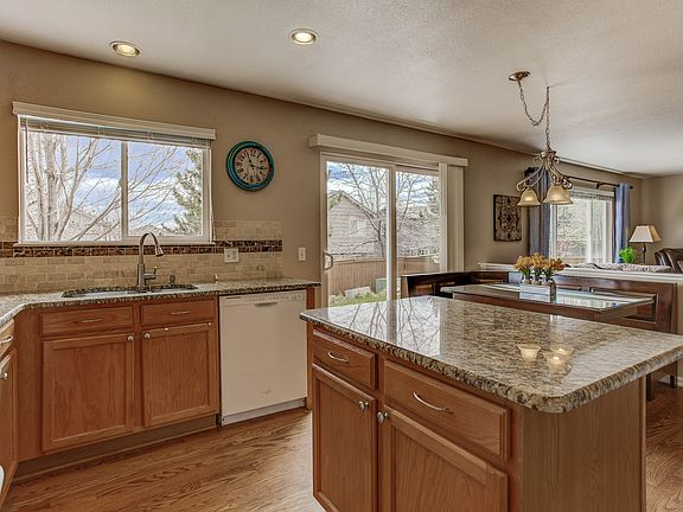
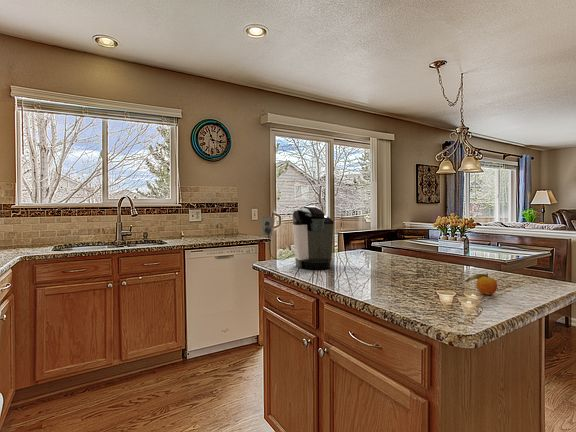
+ coffee maker (301, 236)
+ fruit (480, 280)
